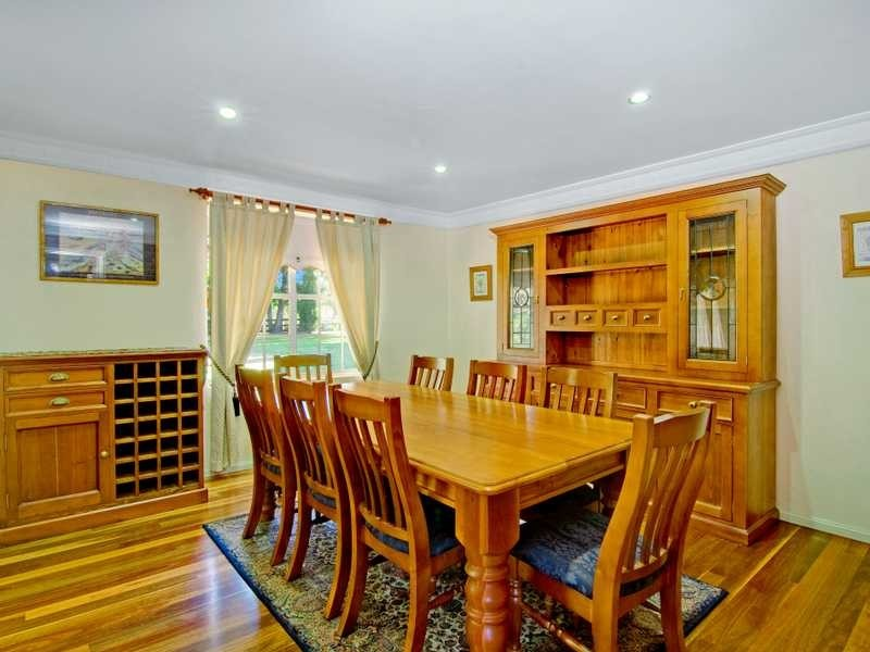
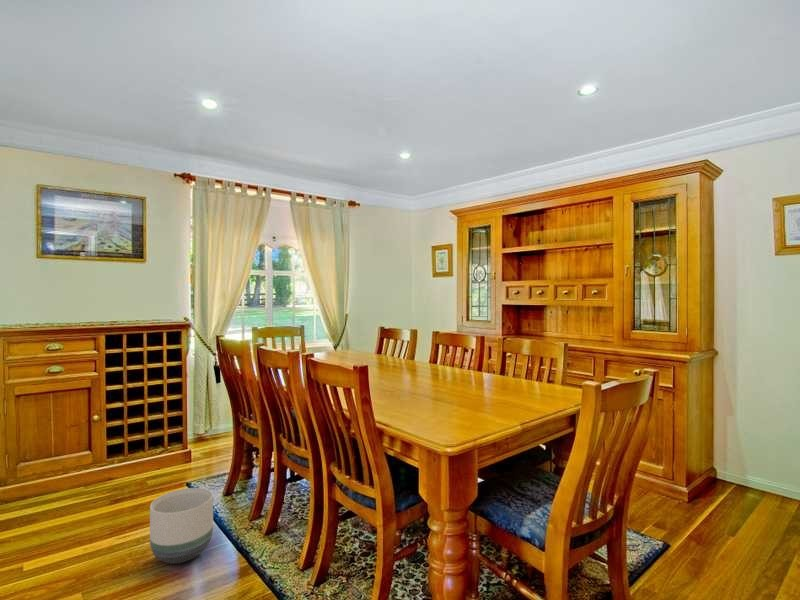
+ planter (182, 528)
